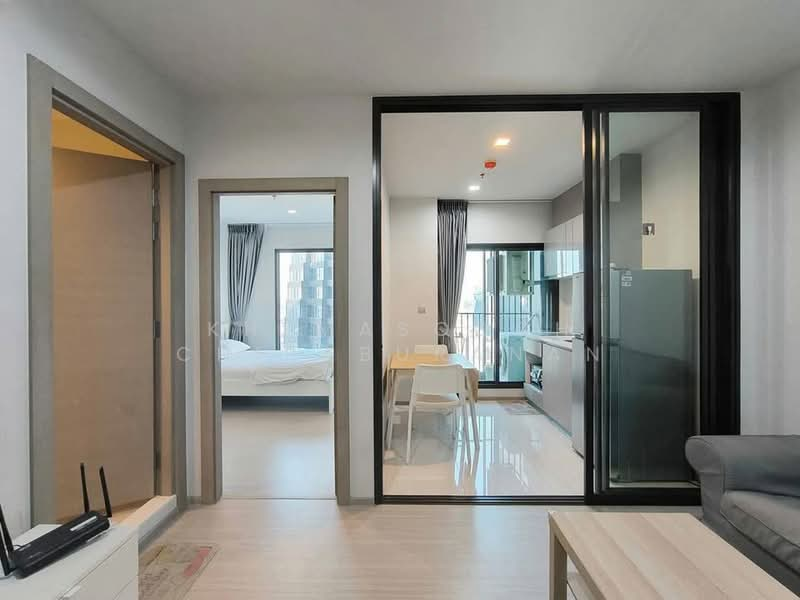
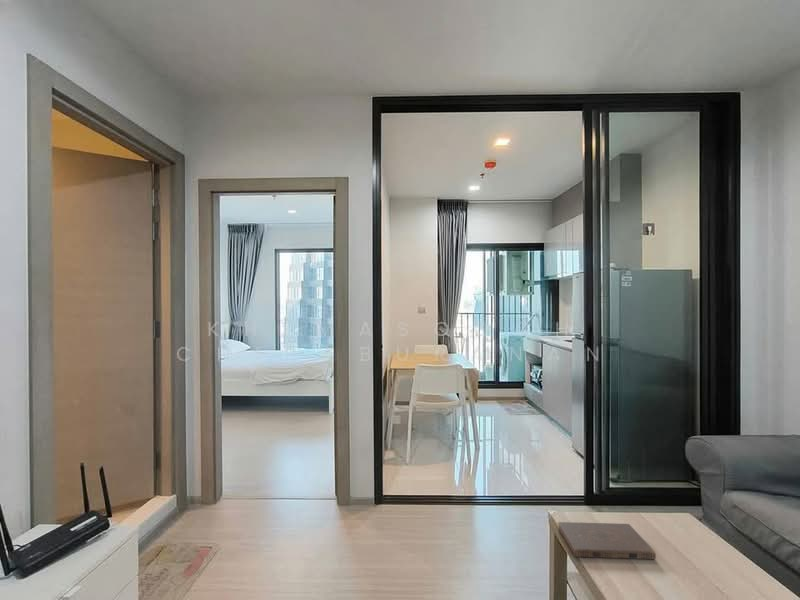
+ book (603, 539)
